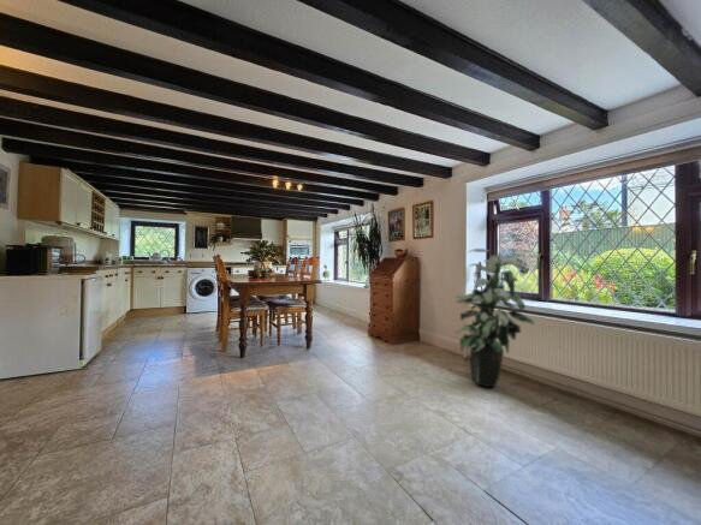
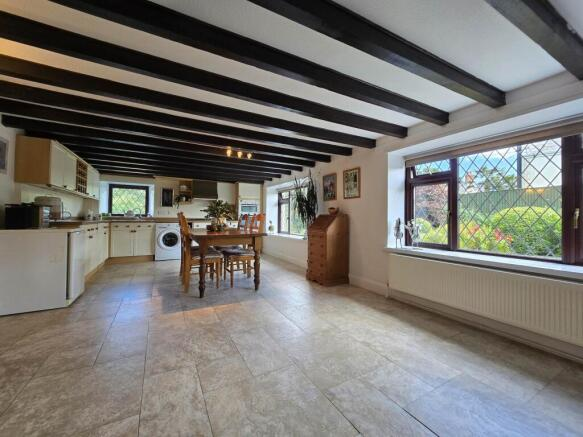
- indoor plant (487, 315)
